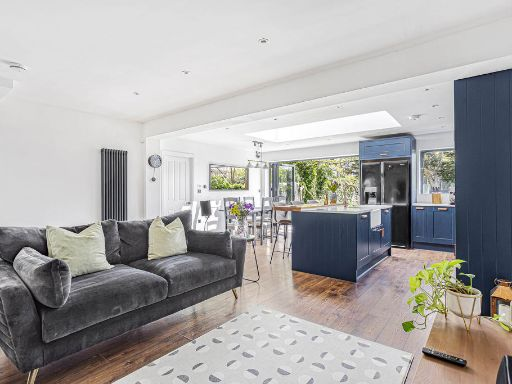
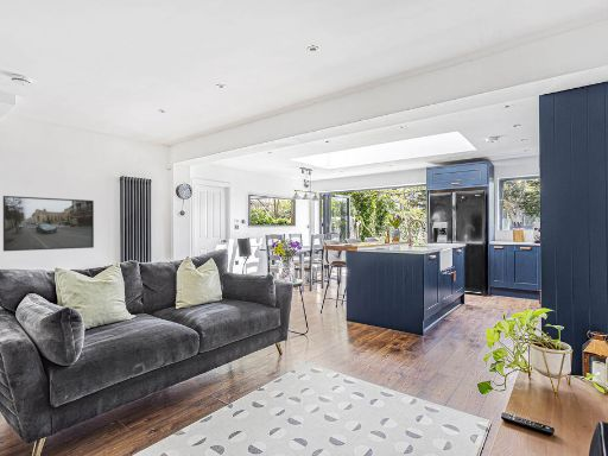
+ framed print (51, 223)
